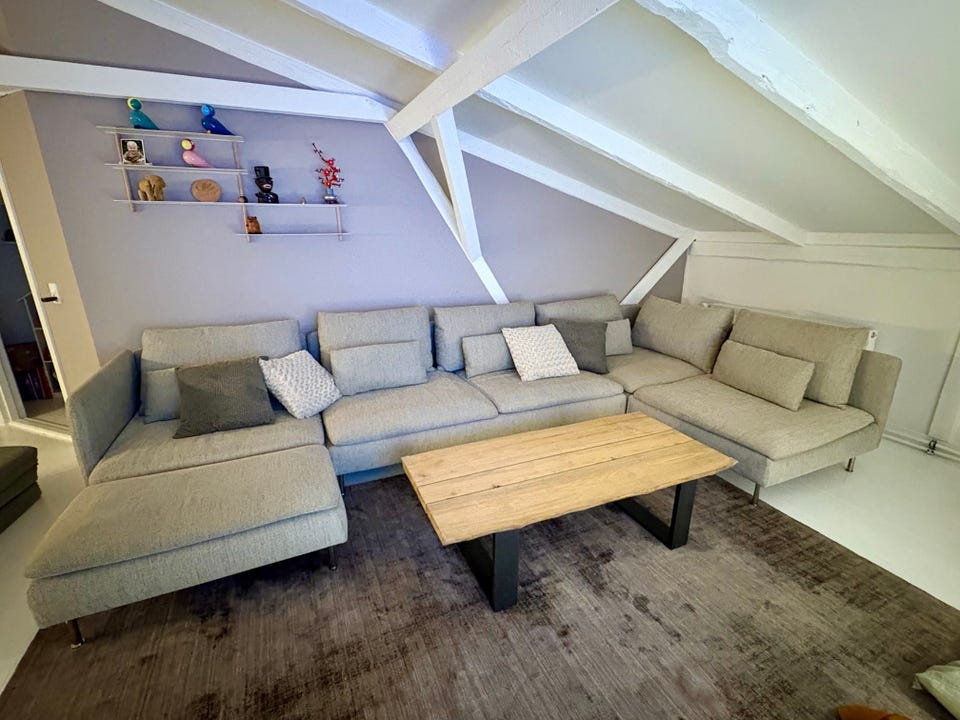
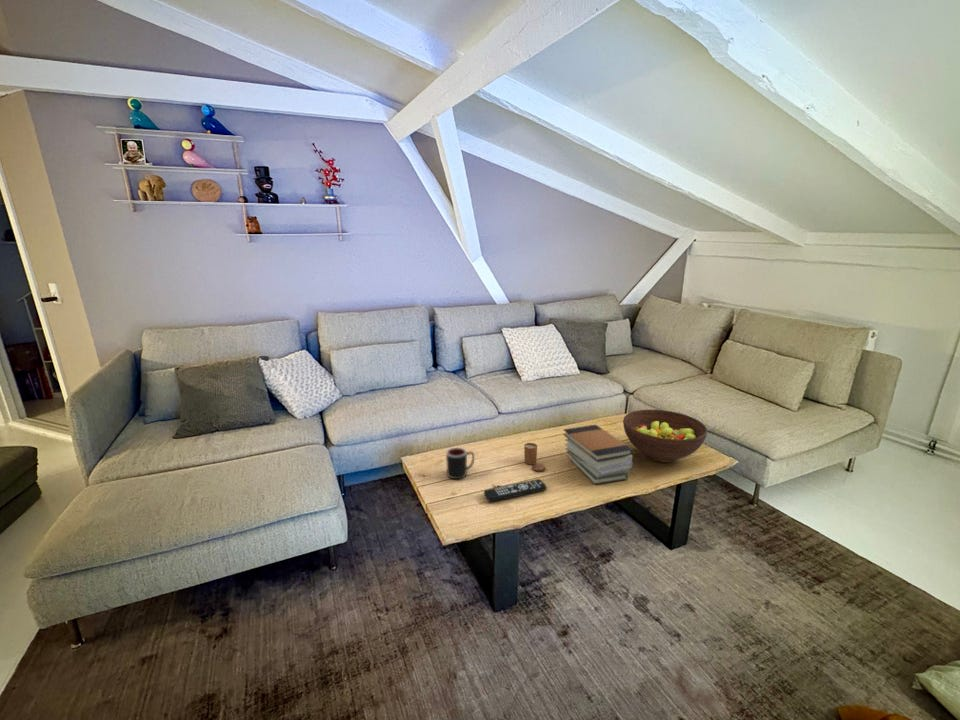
+ remote control (515, 490)
+ mug (460, 462)
+ fruit bowl (662, 440)
+ book stack (596, 453)
+ candle (534, 456)
